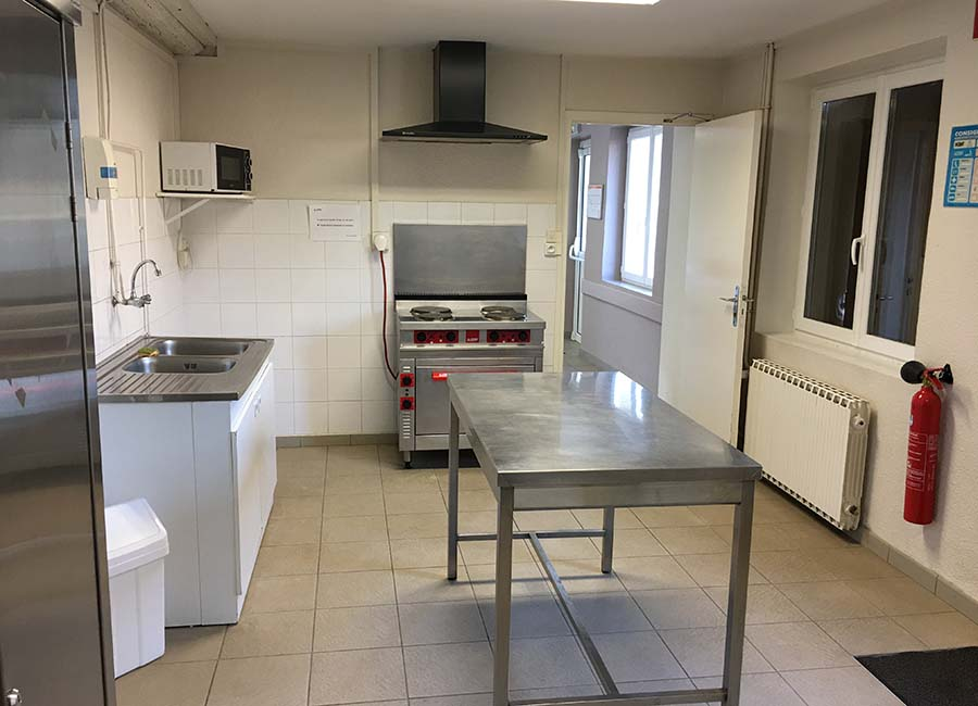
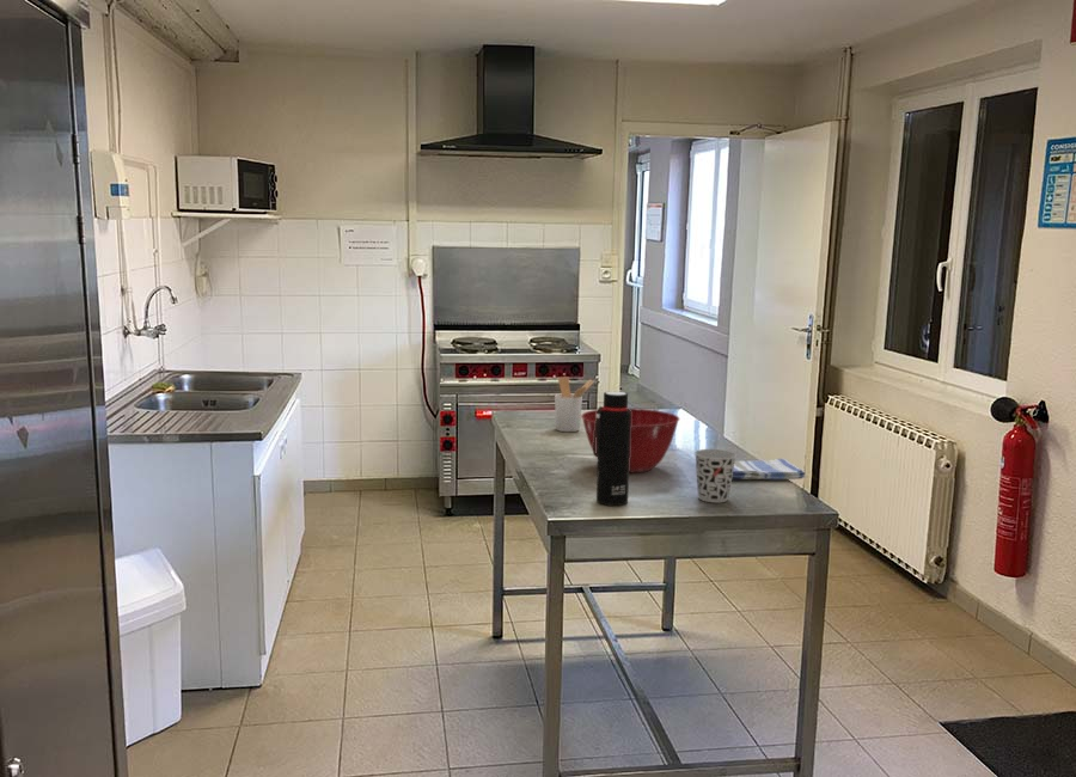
+ cup (714, 476)
+ utensil holder (575, 403)
+ mixing bowl (630, 441)
+ dish towel (756, 467)
+ water bottle (611, 447)
